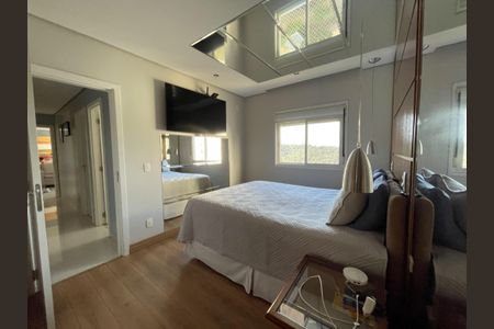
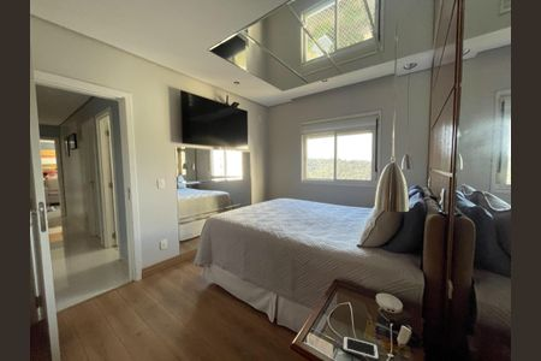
+ cell phone (359, 347)
